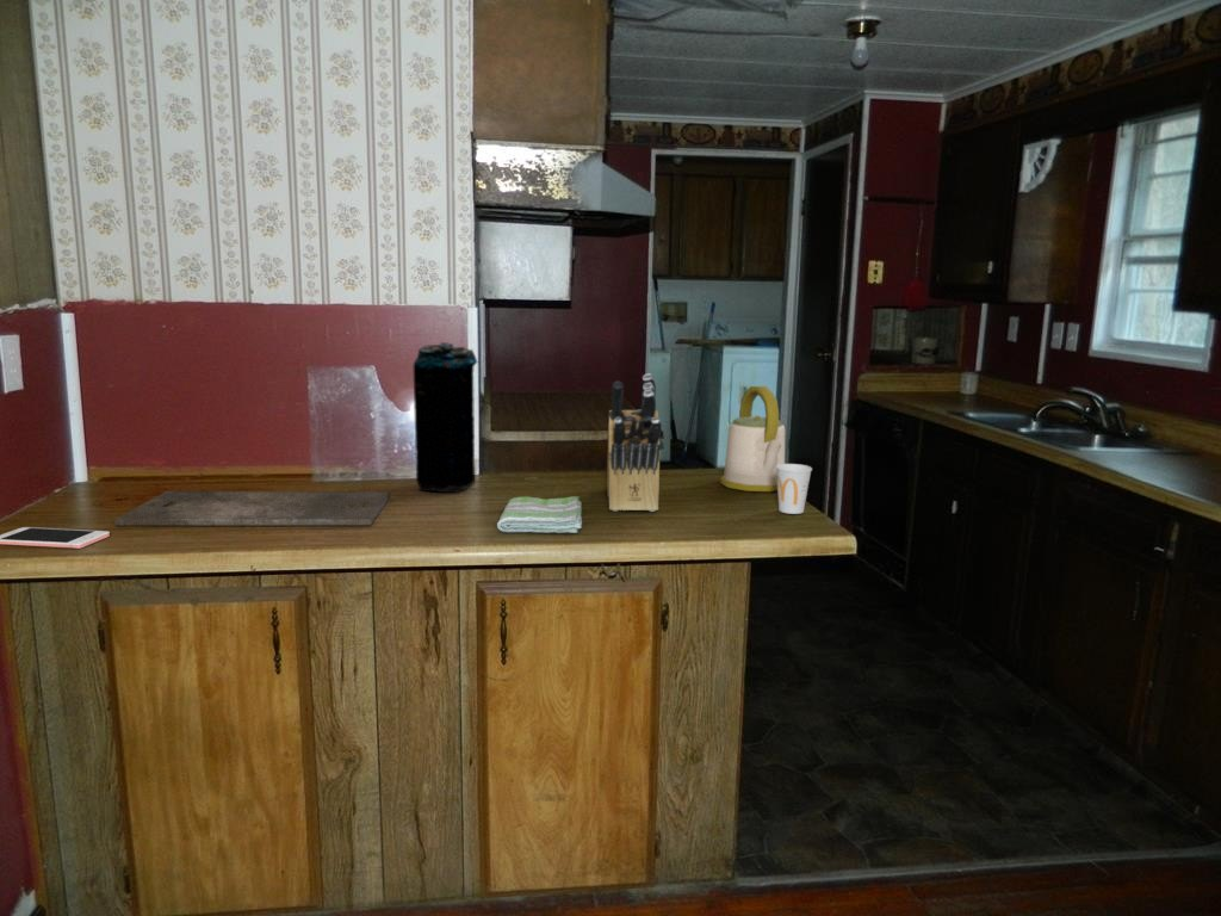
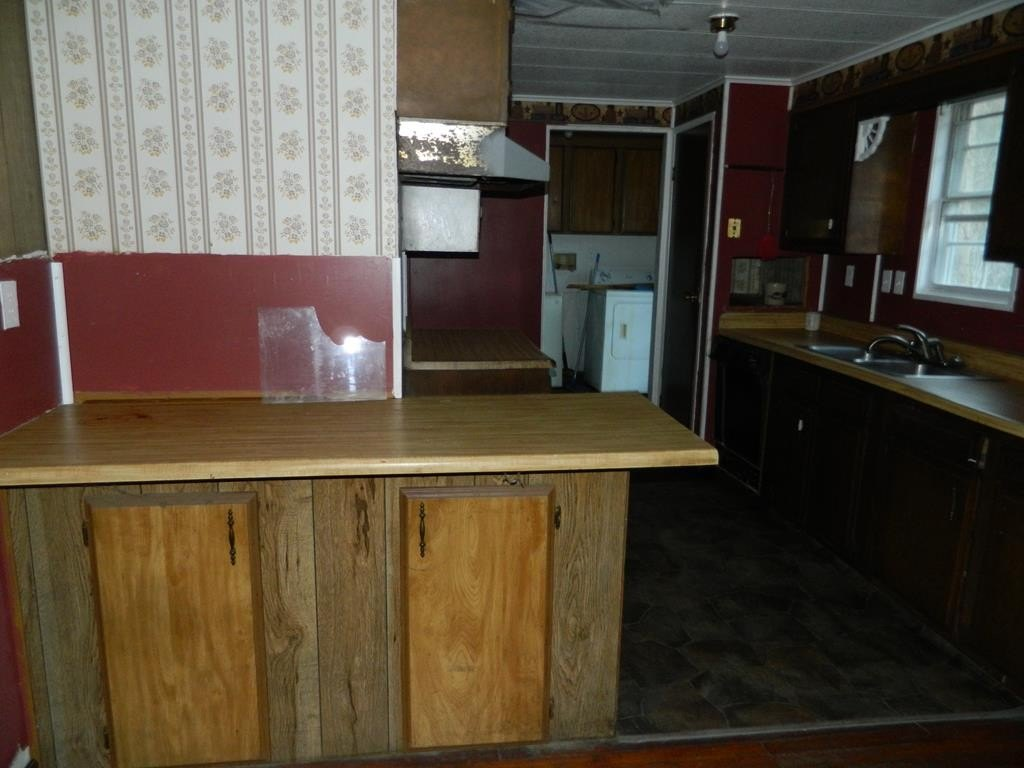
- cup (792, 489)
- knife block (633, 437)
- cell phone (50, 537)
- beverage can (444, 416)
- kettle (758, 437)
- cutting board (262, 507)
- dish towel (541, 510)
